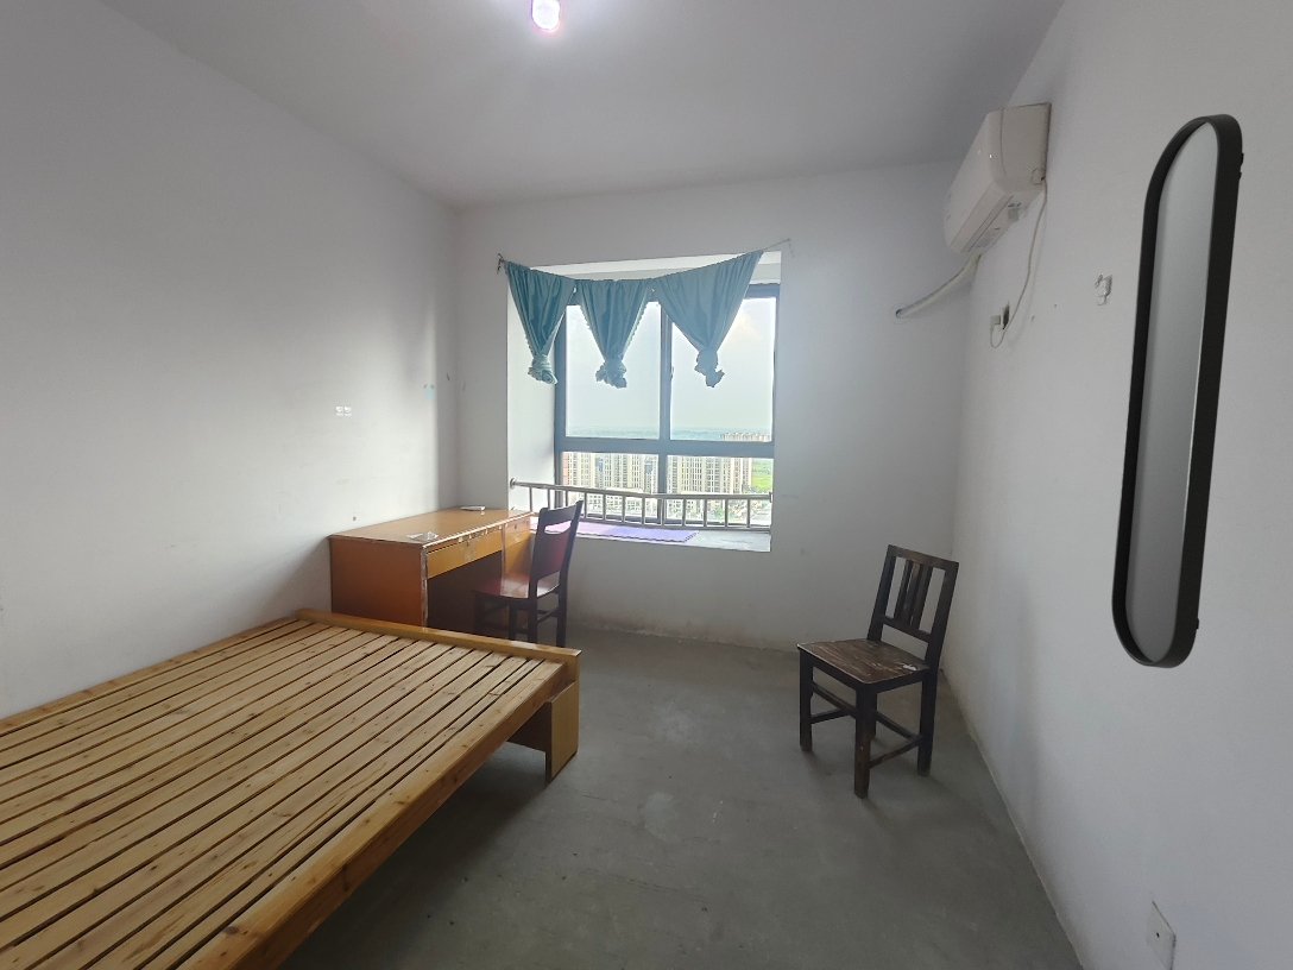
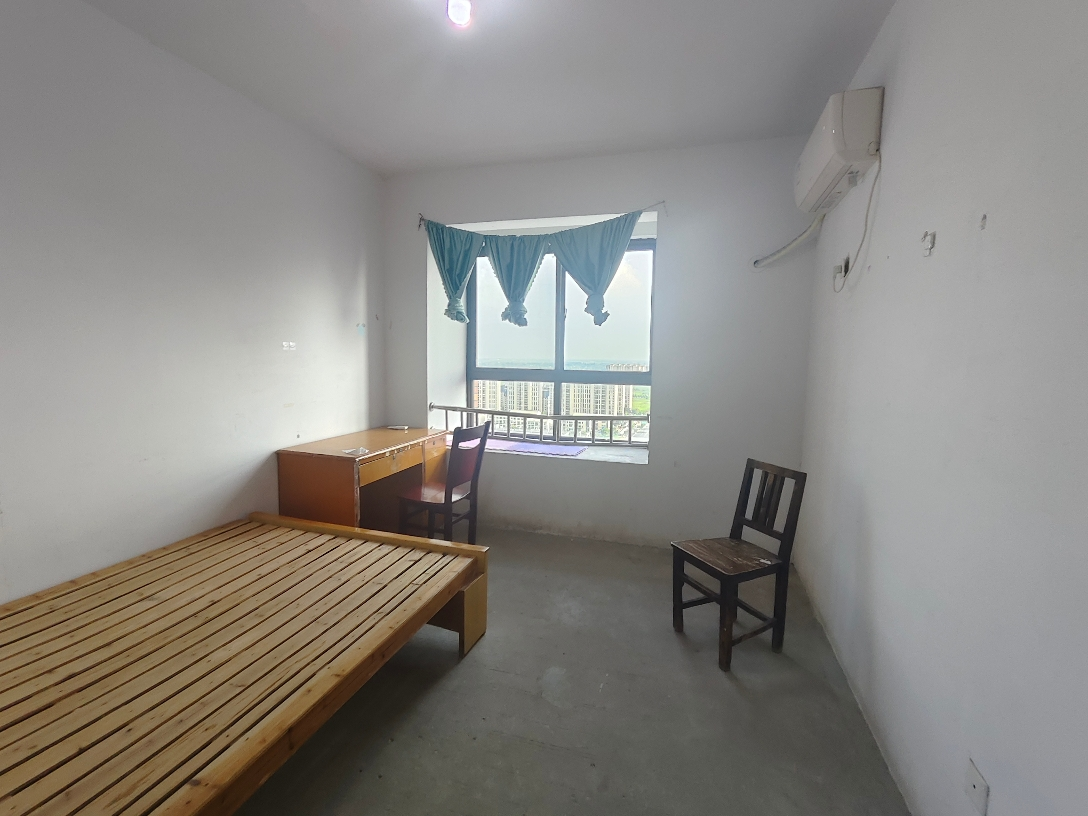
- home mirror (1168, 403)
